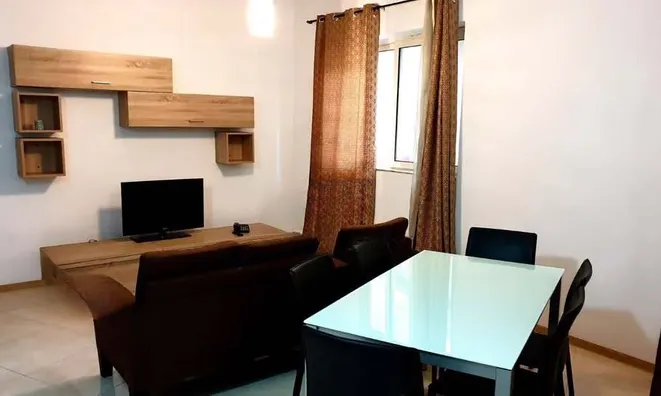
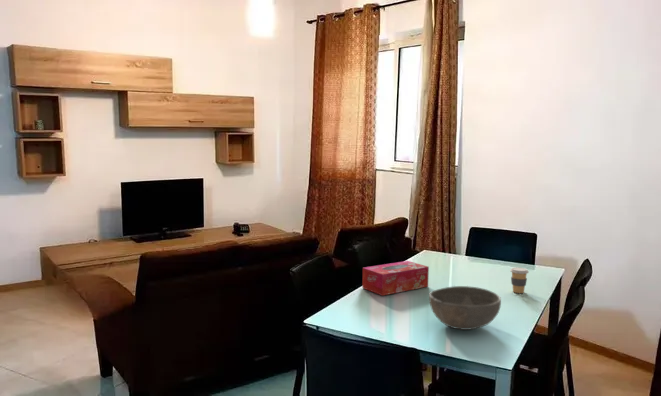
+ tissue box (395, 277)
+ coffee cup (518, 280)
+ bowl (464, 310)
